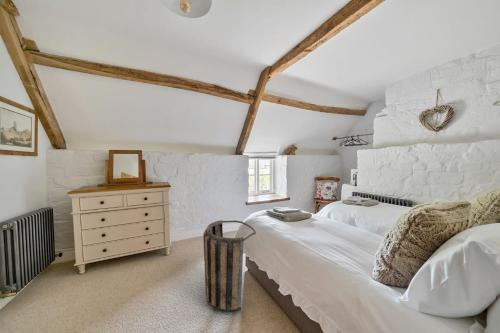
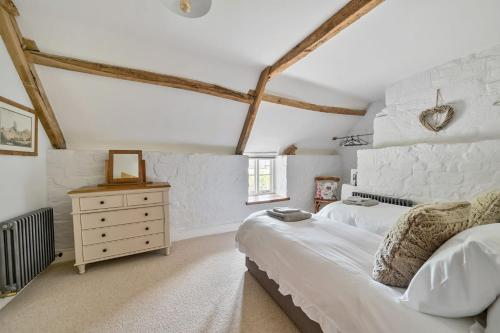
- basket (227, 259)
